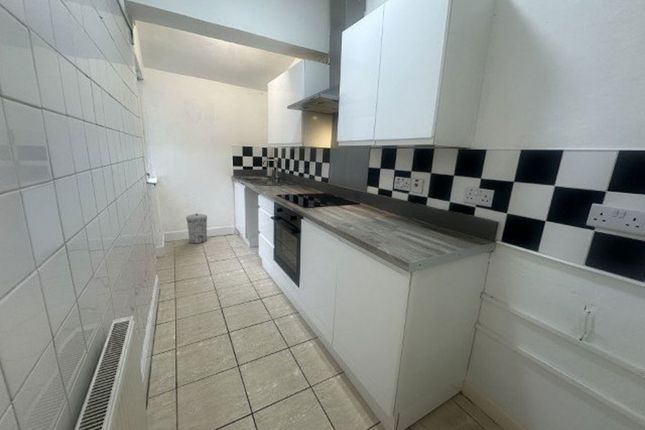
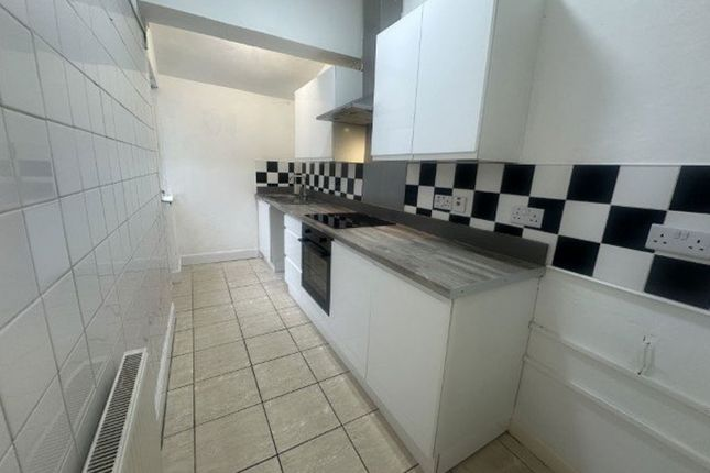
- trash can (197, 227)
